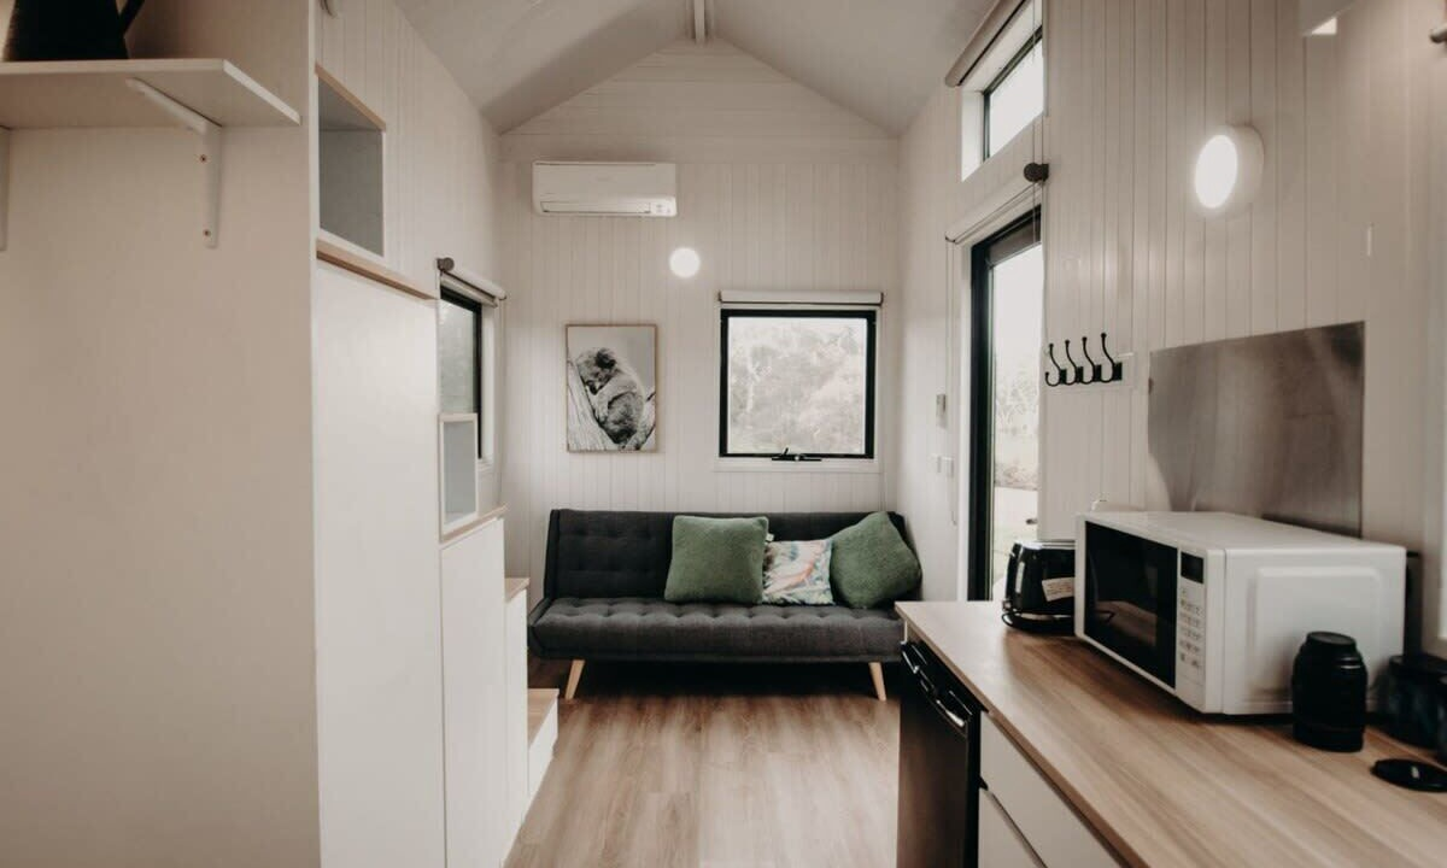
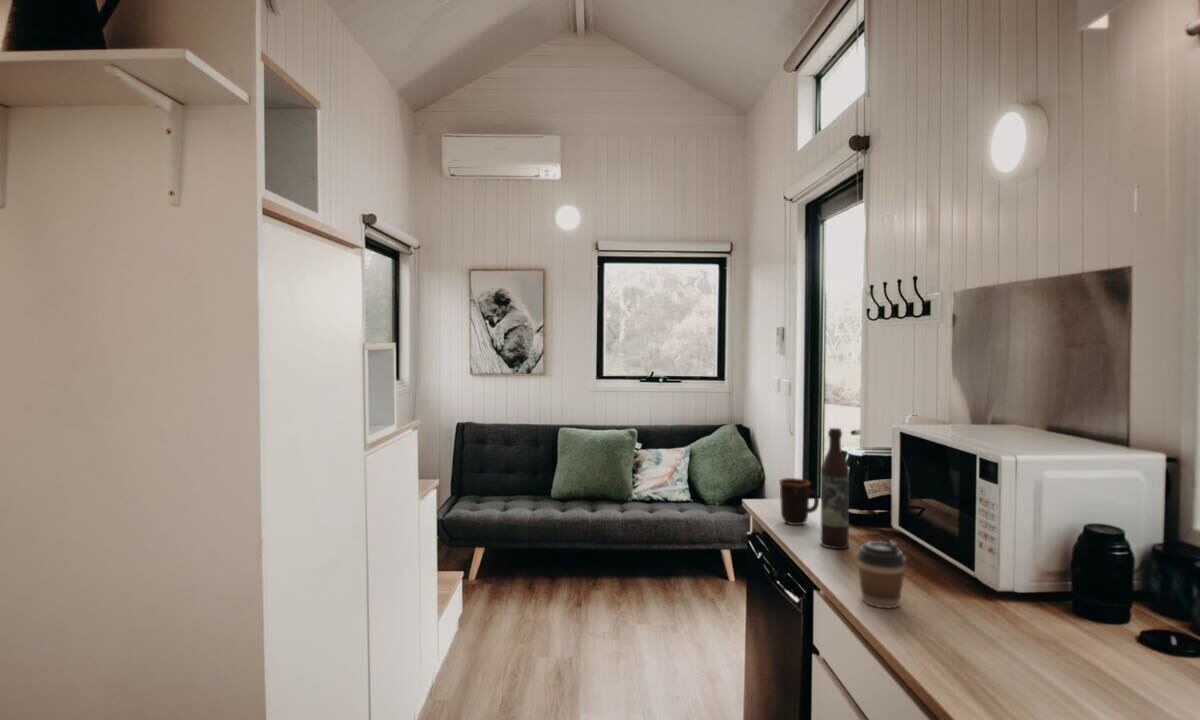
+ coffee cup (880, 571)
+ wine bottle (834, 486)
+ mug (799, 501)
